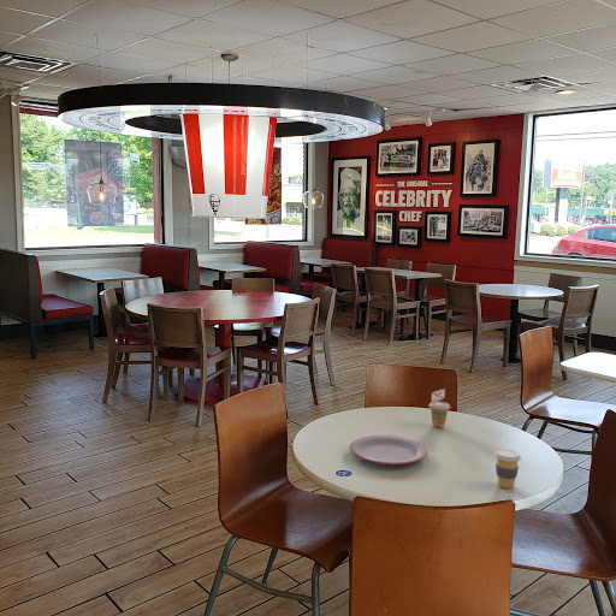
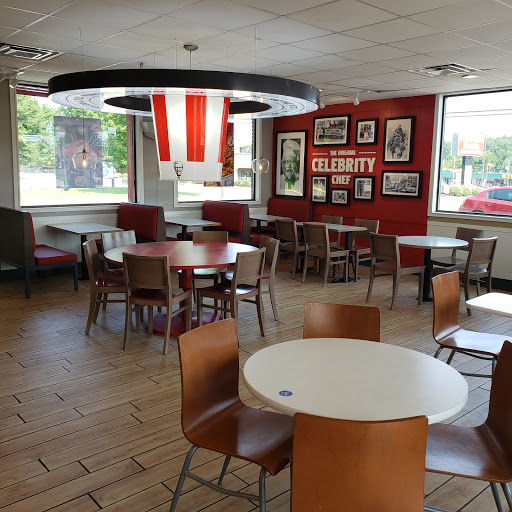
- coffee cup (507, 469)
- plate (387, 451)
- beverage cup (439, 408)
